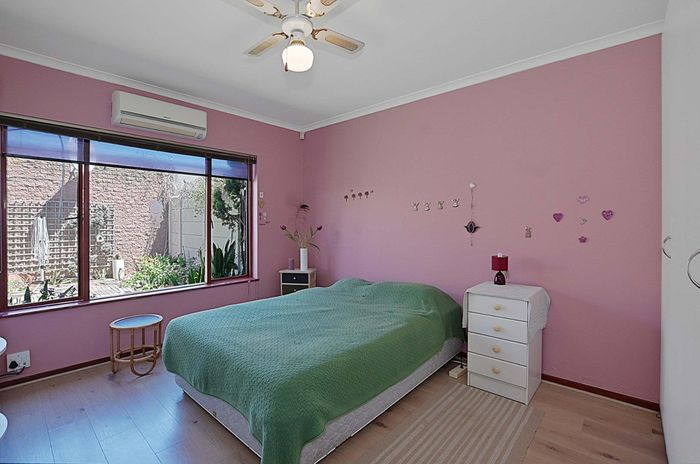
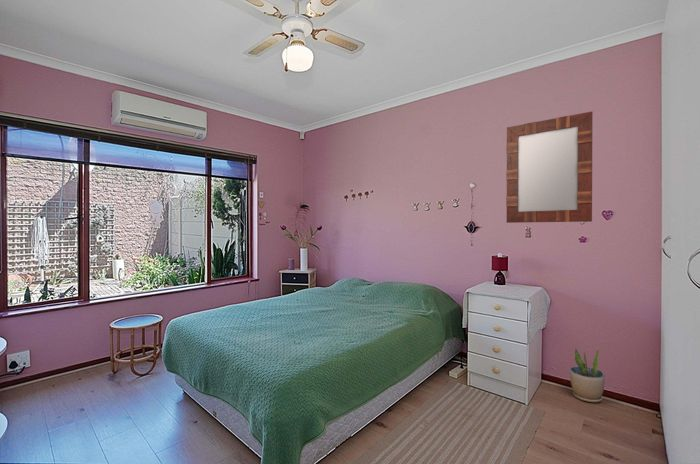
+ home mirror (546, 171)
+ potted plant (586, 370)
